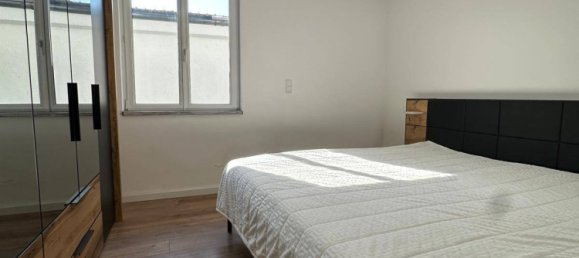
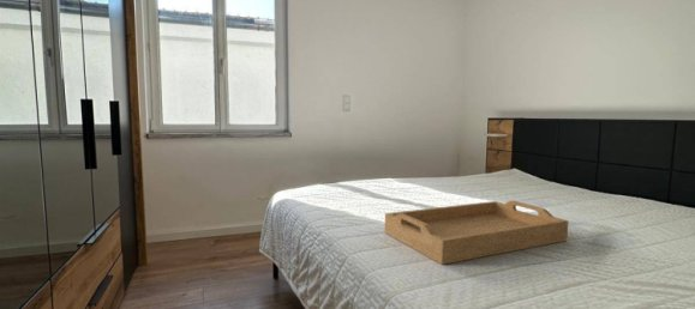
+ serving tray (473, 223)
